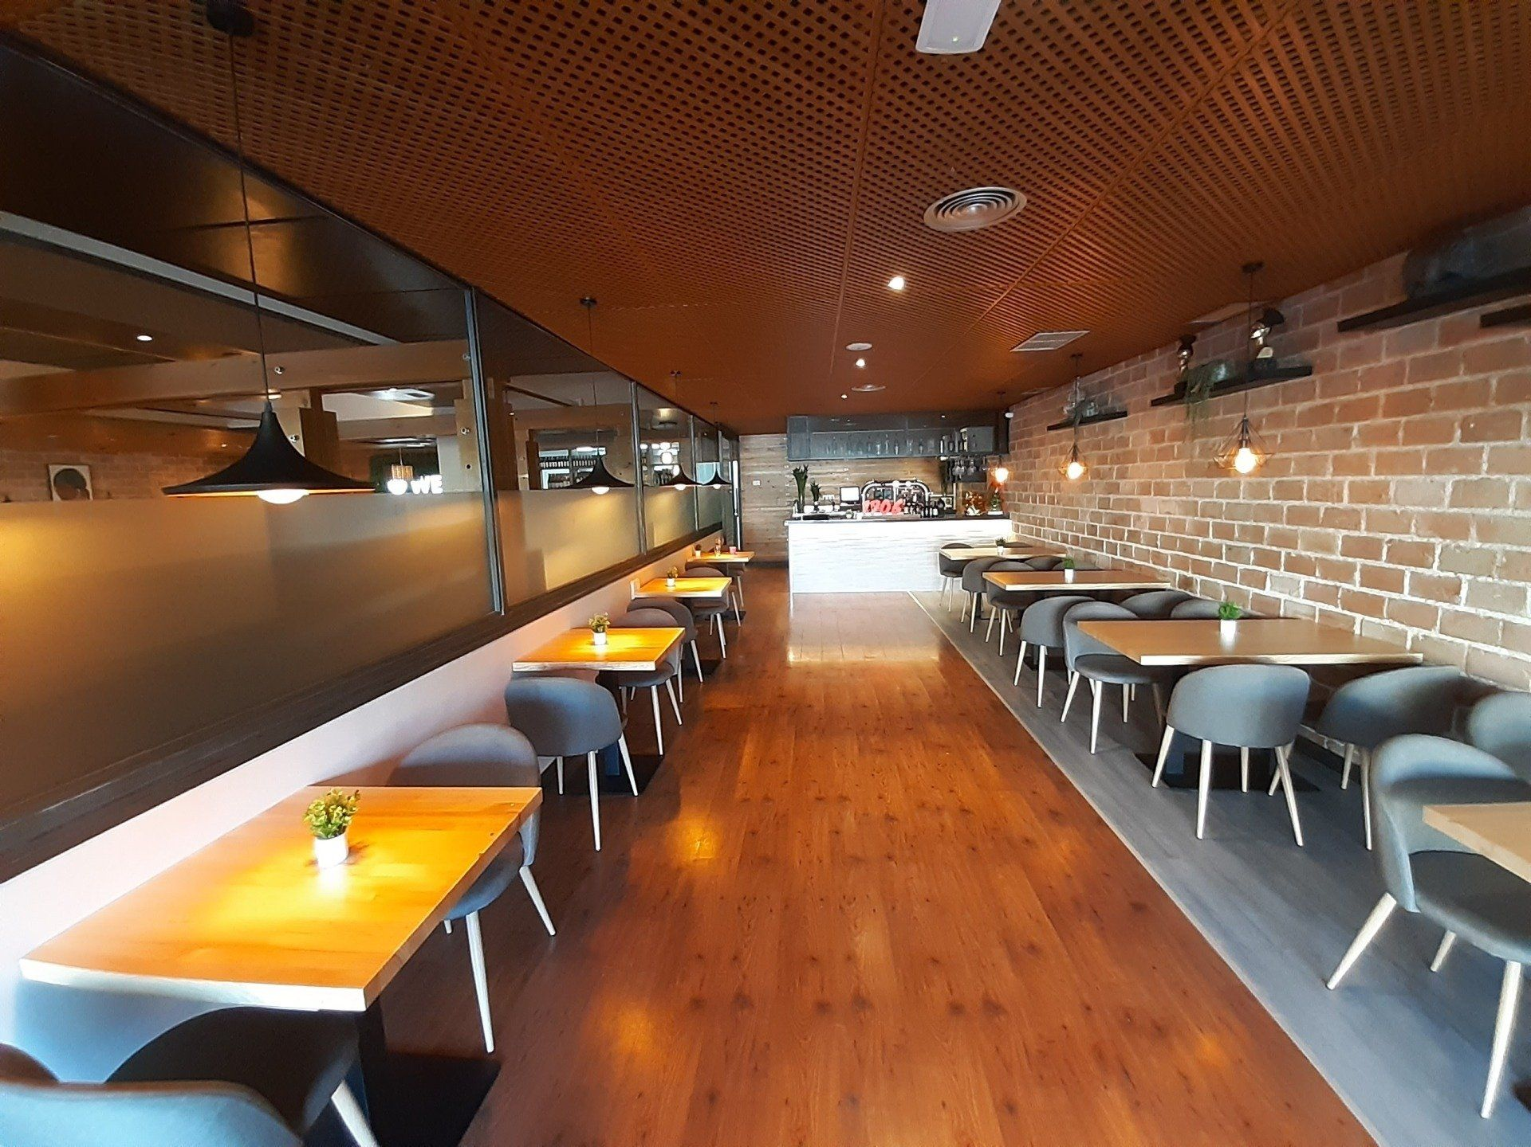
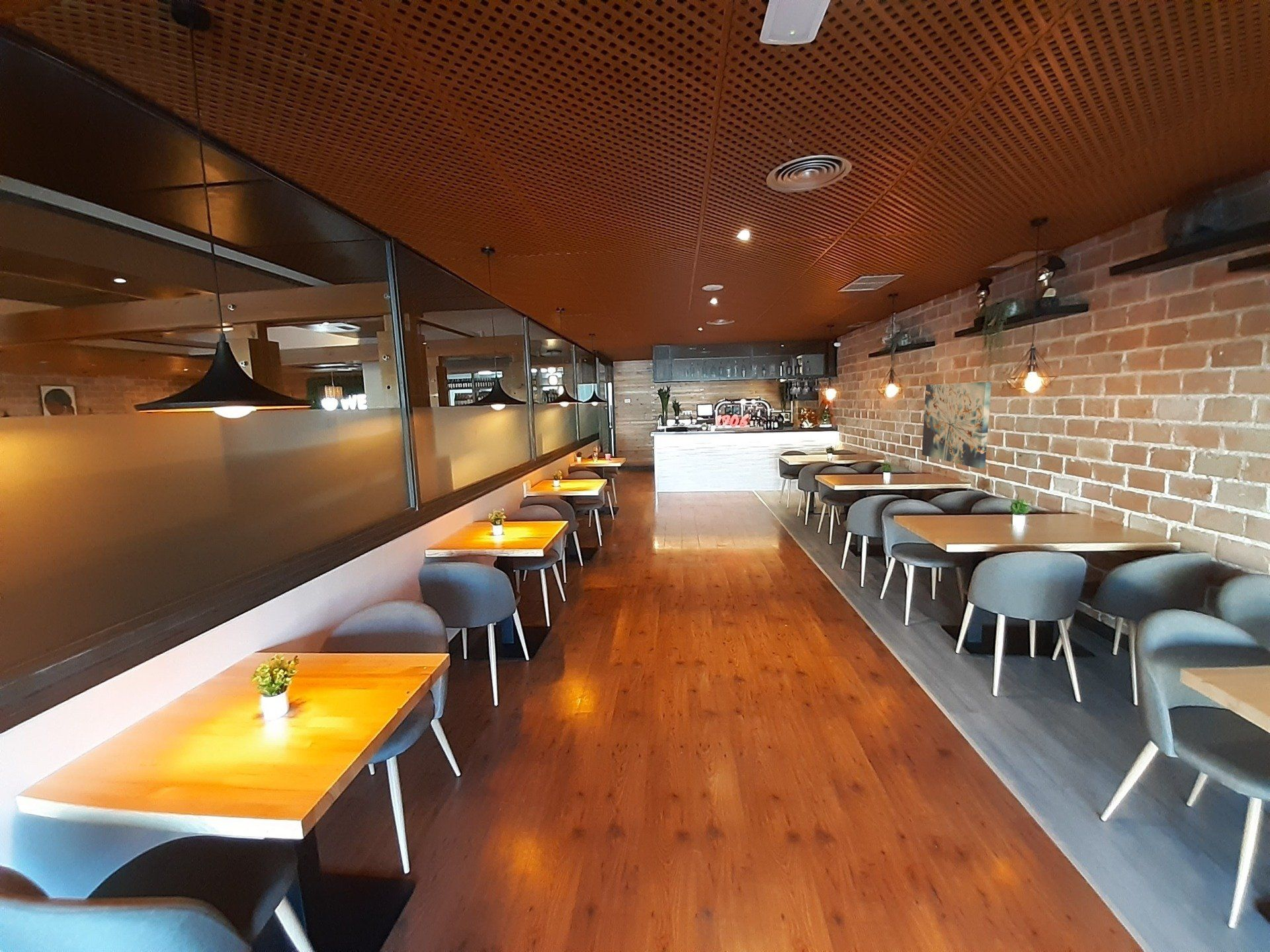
+ wall art (952, 422)
